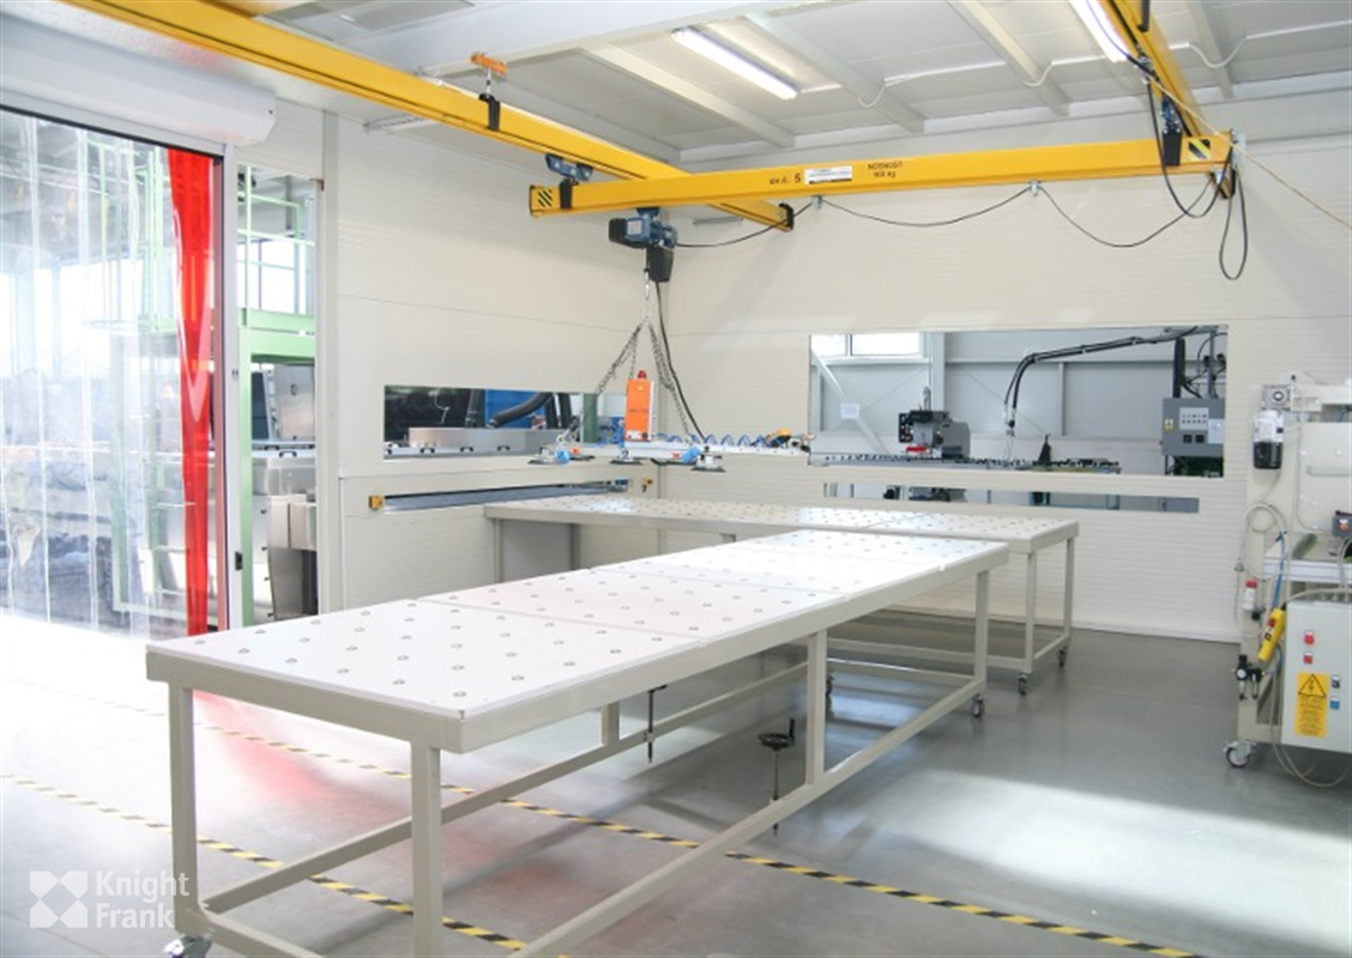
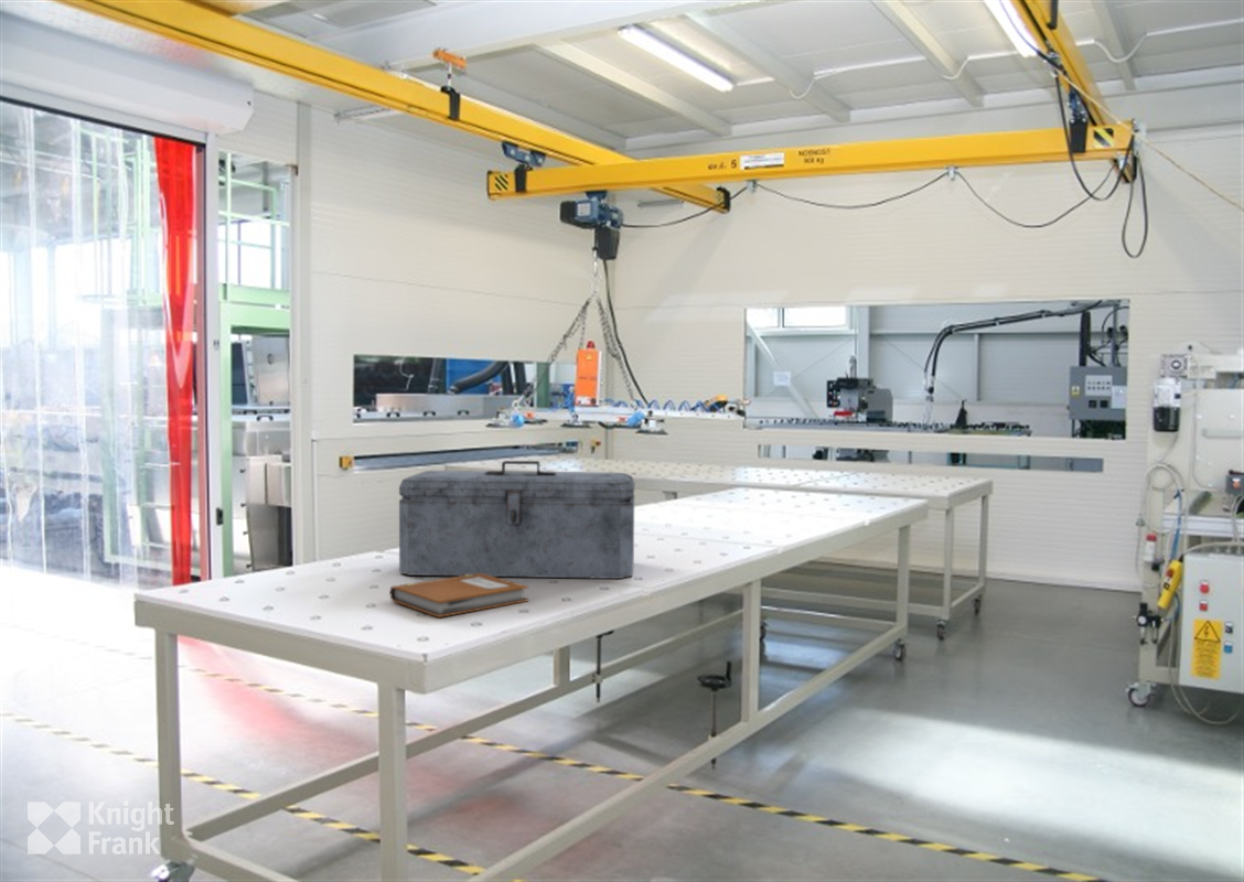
+ notebook (461, 592)
+ toolbox (519, 515)
